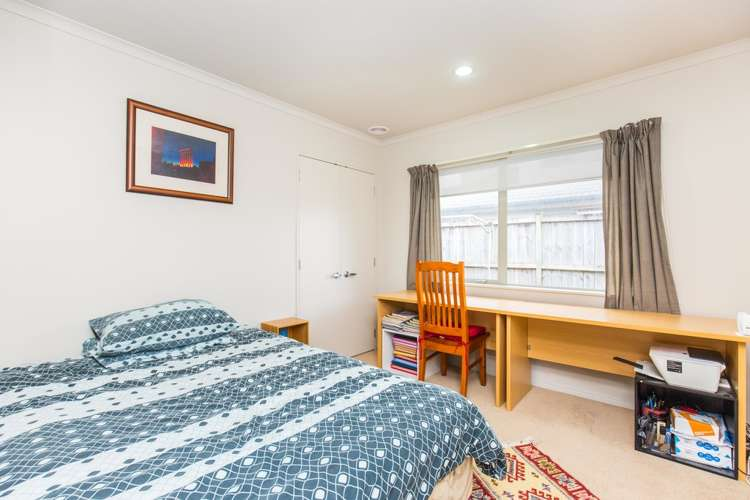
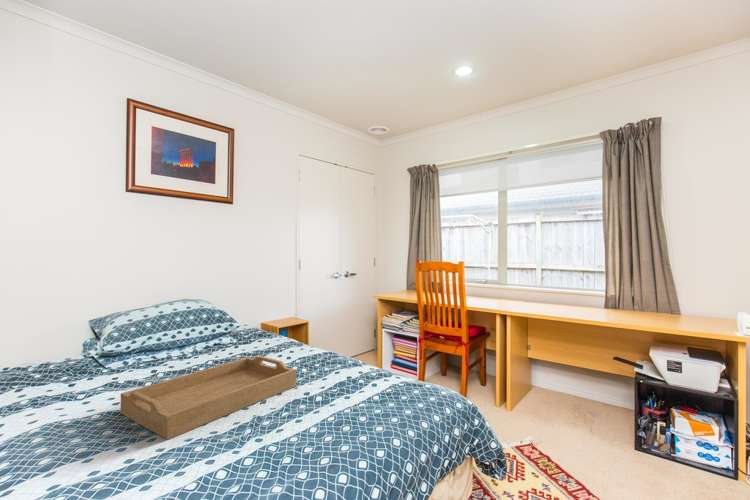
+ serving tray (216, 386)
